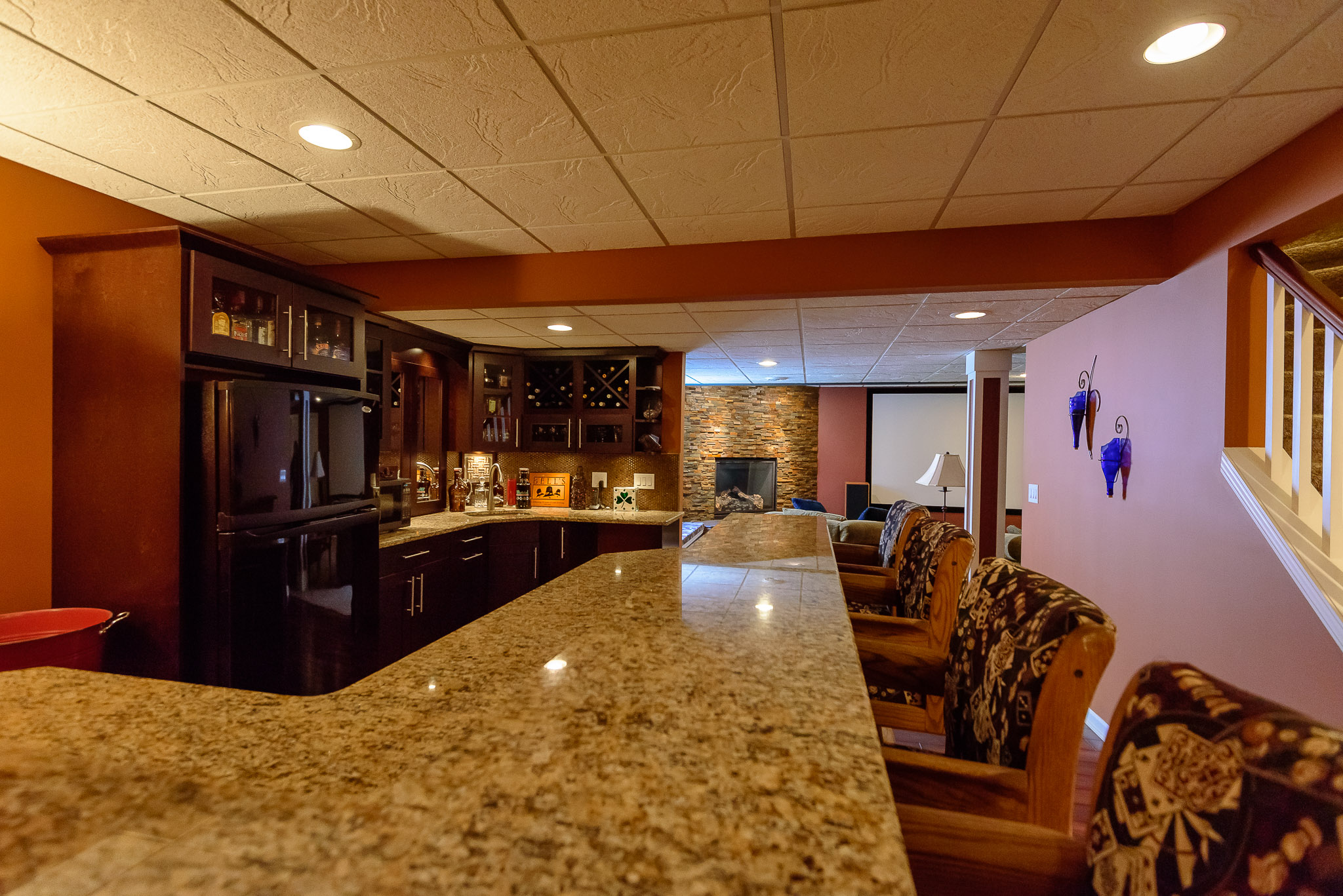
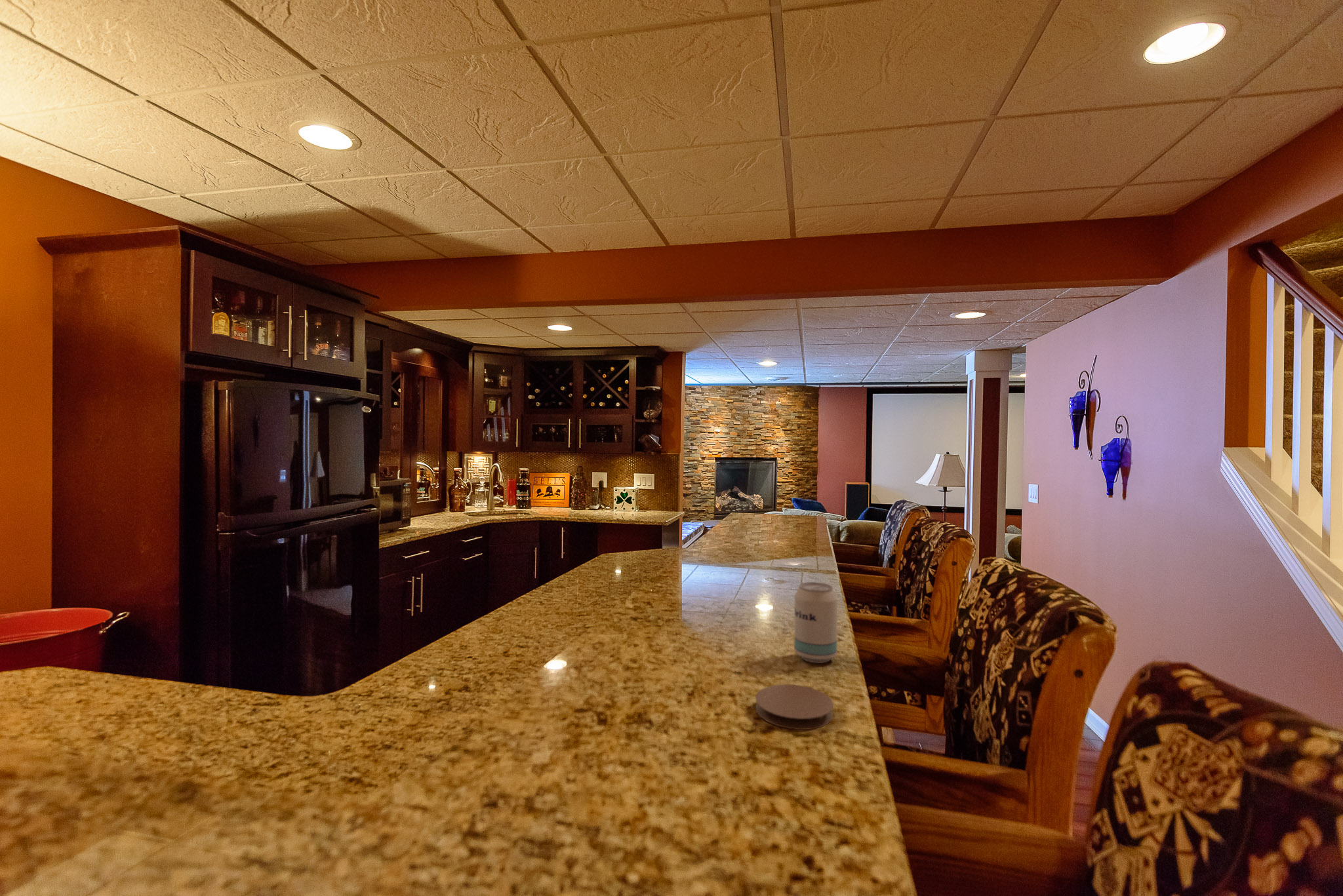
+ beverage can (815, 621)
+ coaster (793, 705)
